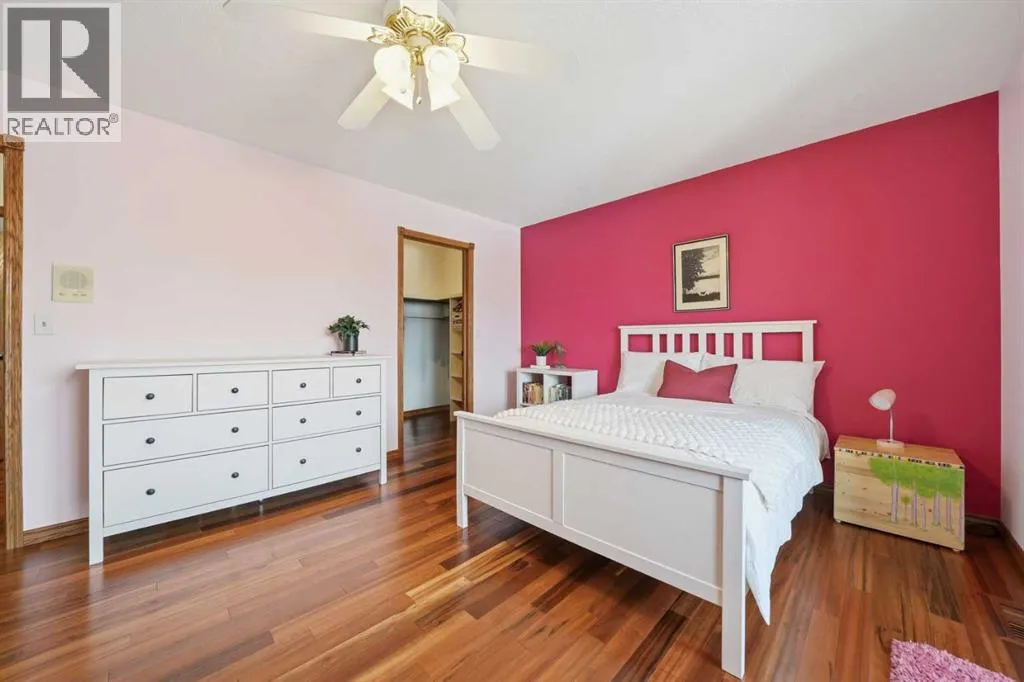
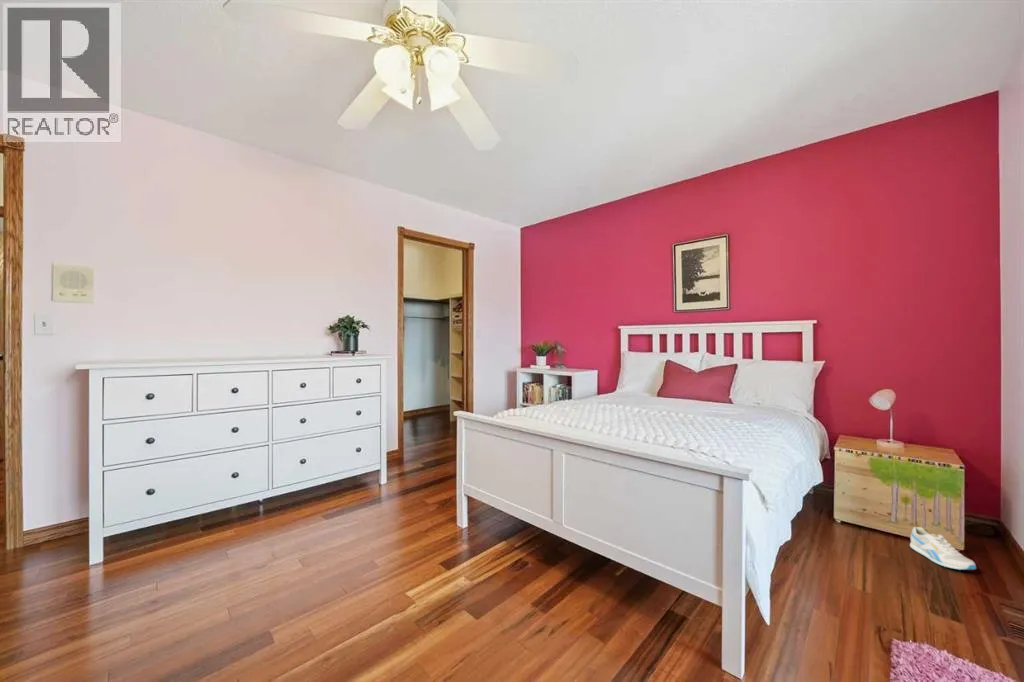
+ sneaker (940, 548)
